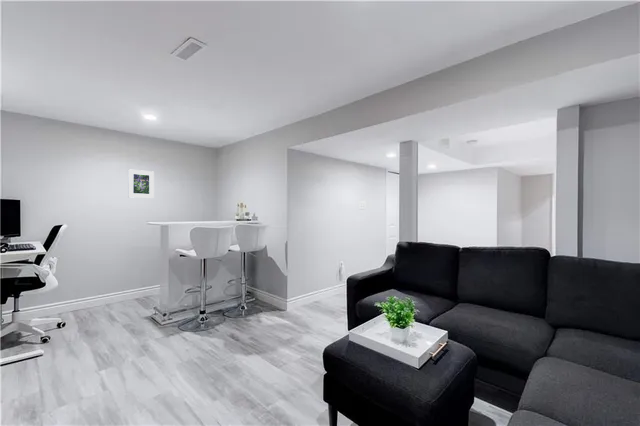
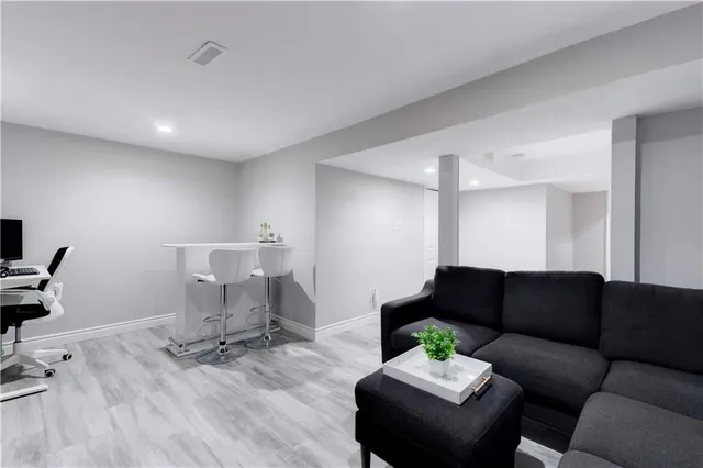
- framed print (141, 184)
